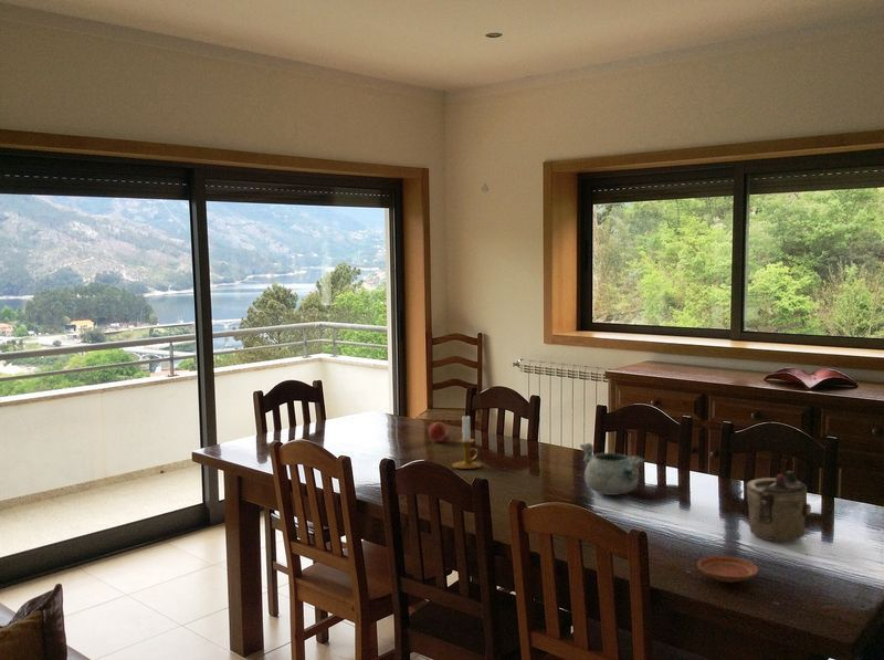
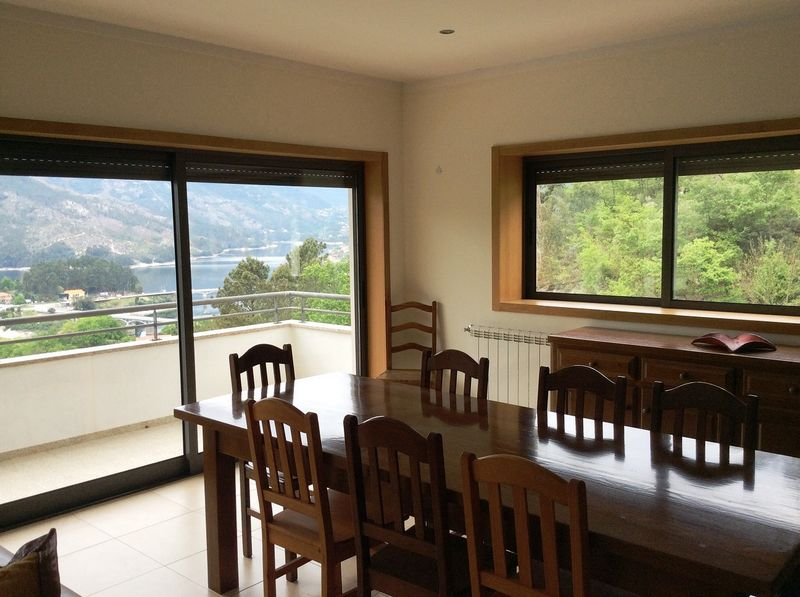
- fruit (439, 431)
- teapot (777, 504)
- decorative bowl (612, 470)
- candlestick (466, 440)
- plate (727, 572)
